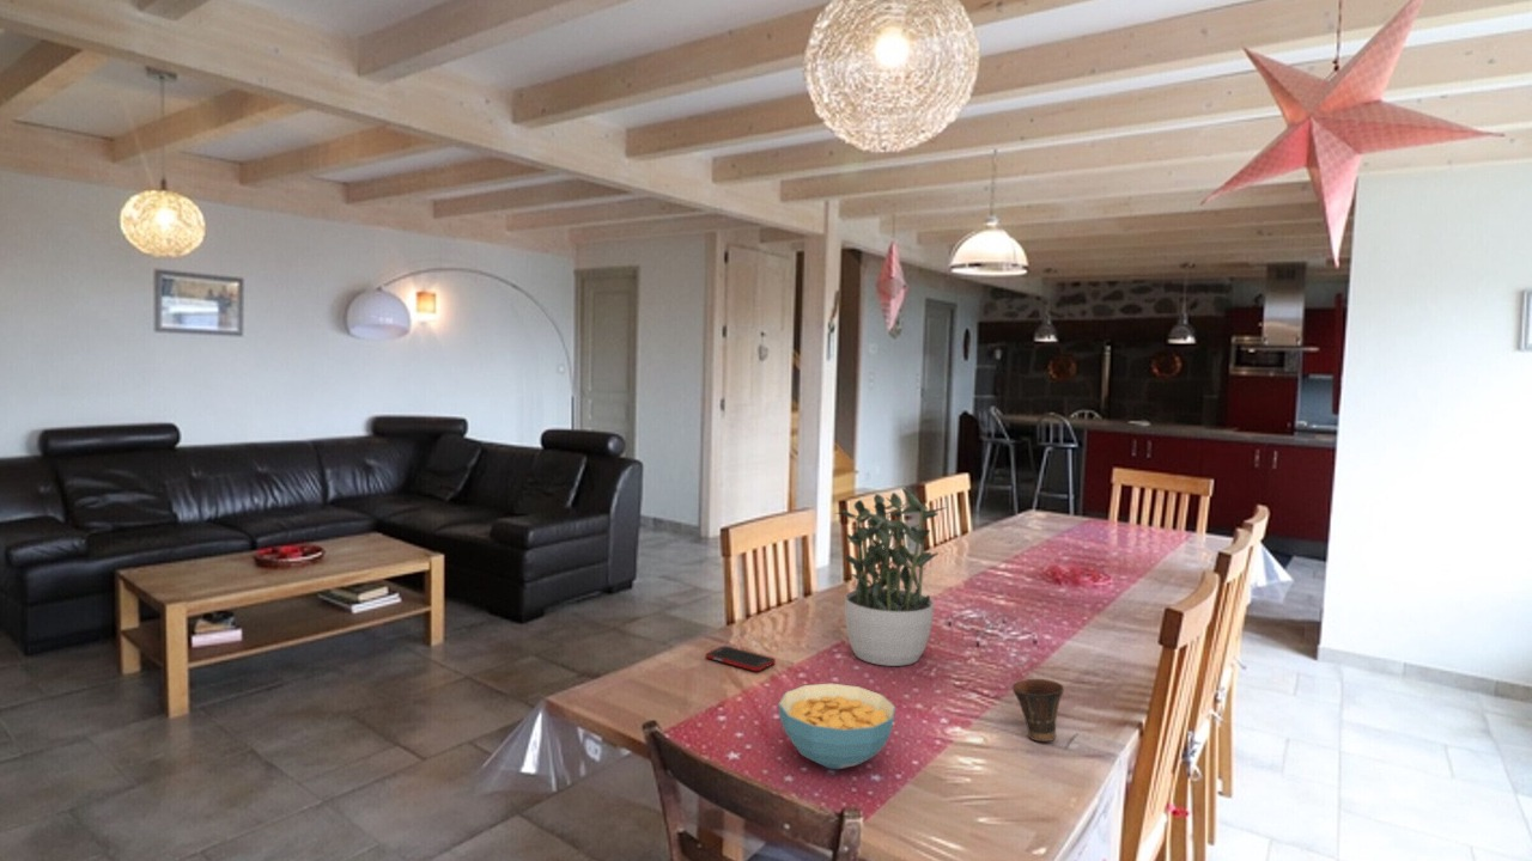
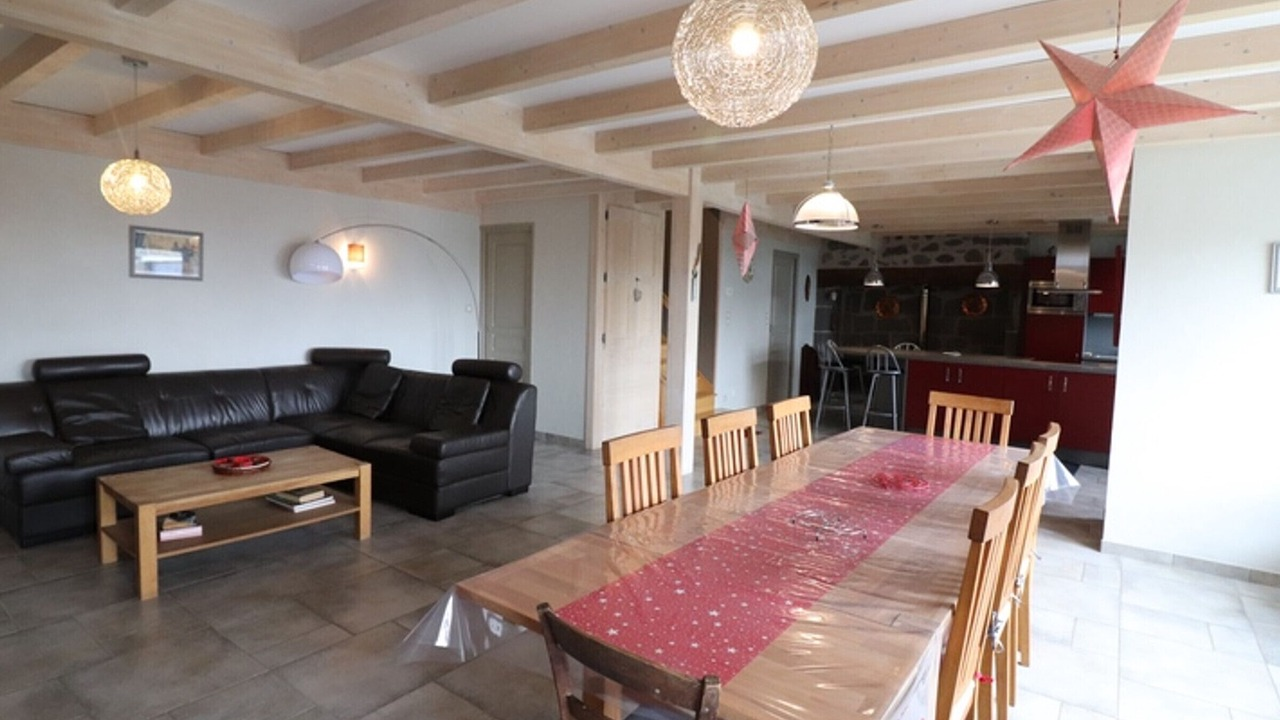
- potted plant (884, 570)
- cell phone (740, 658)
- cup (1035, 709)
- cereal bowl (835, 732)
